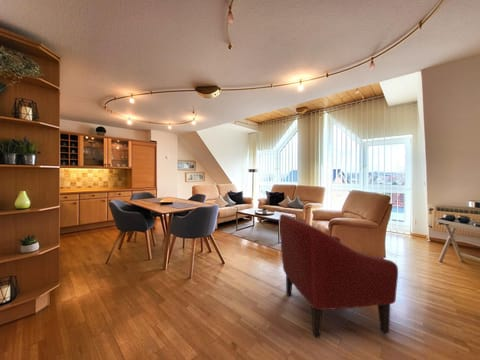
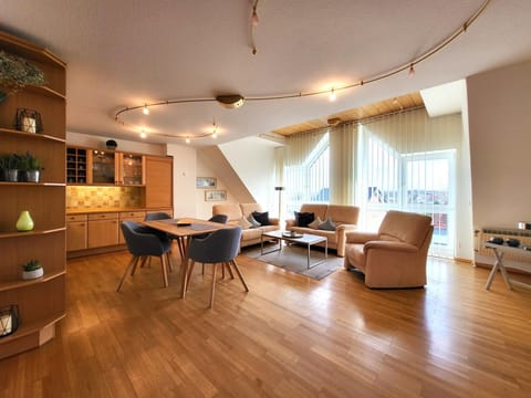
- armchair (326, 262)
